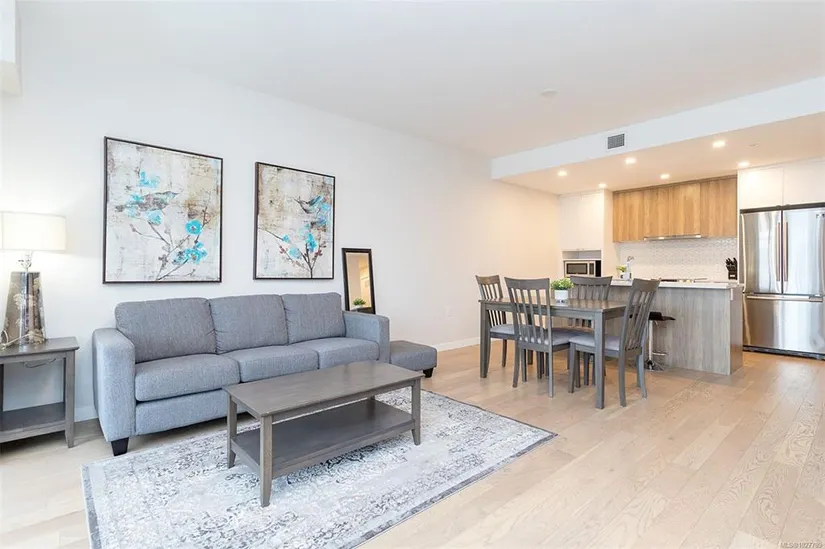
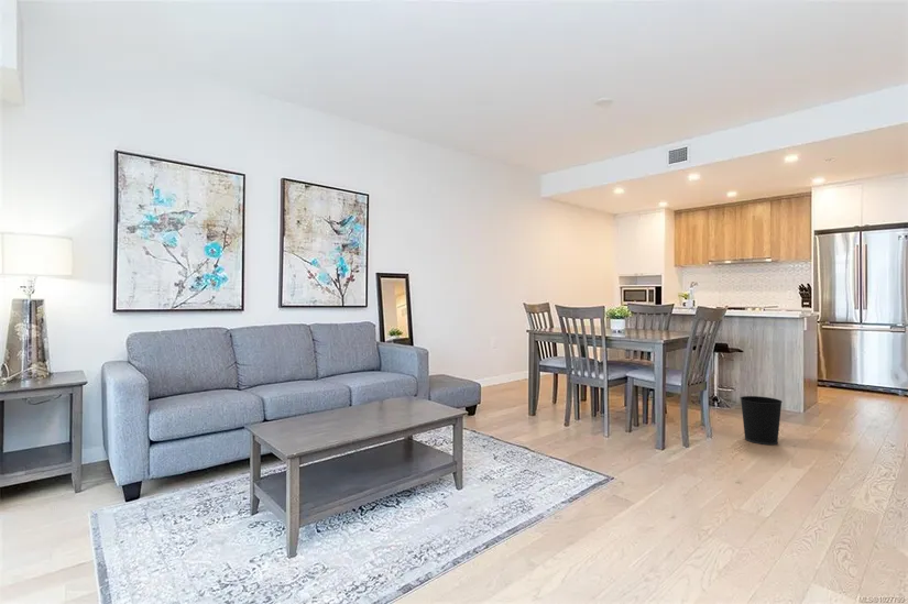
+ wastebasket (761, 419)
